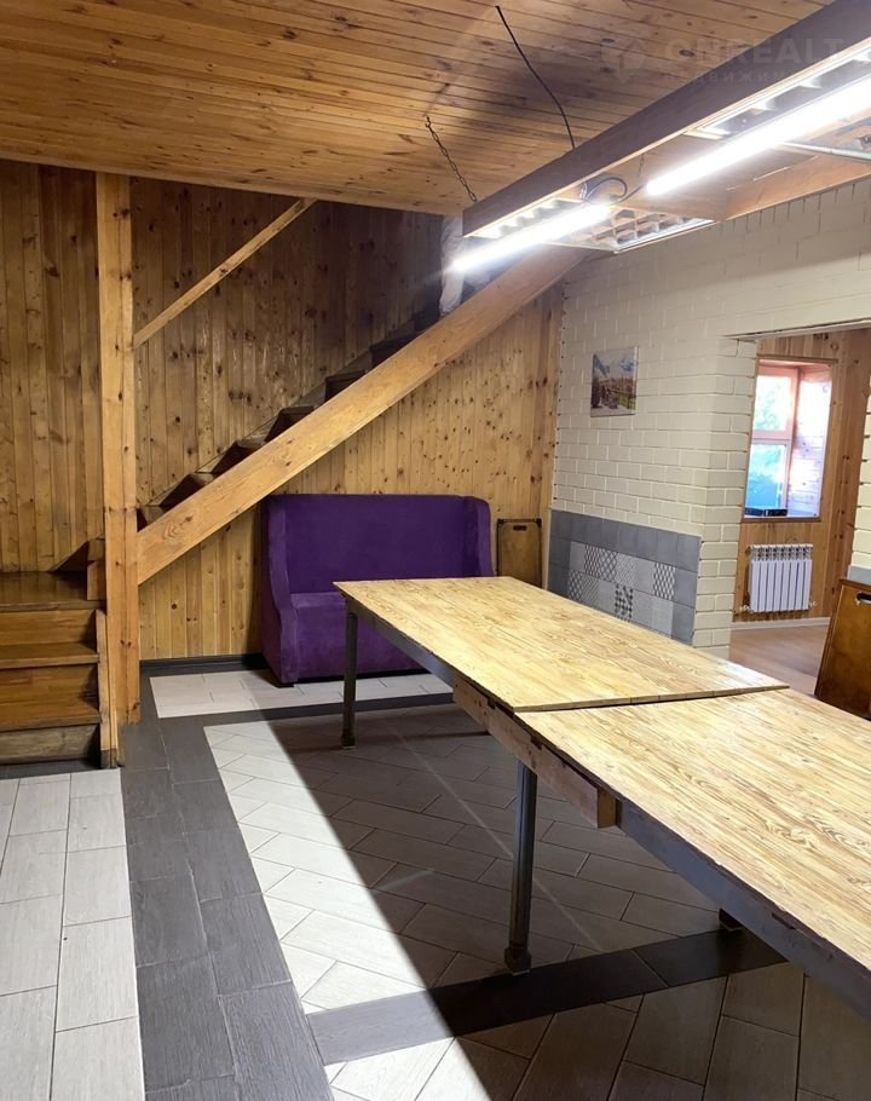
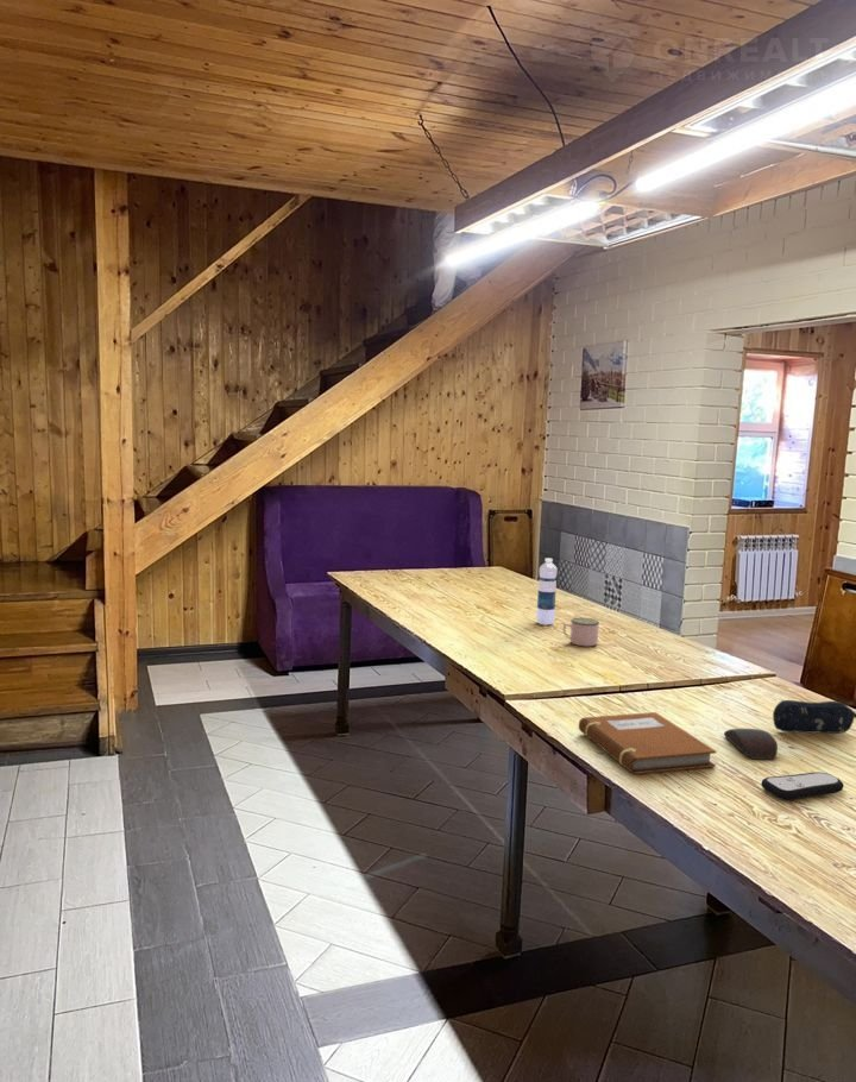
+ notebook (642, 740)
+ remote control (804, 785)
+ mug (580, 631)
+ computer mouse (750, 738)
+ water bottle (547, 591)
+ pencil case (812, 717)
